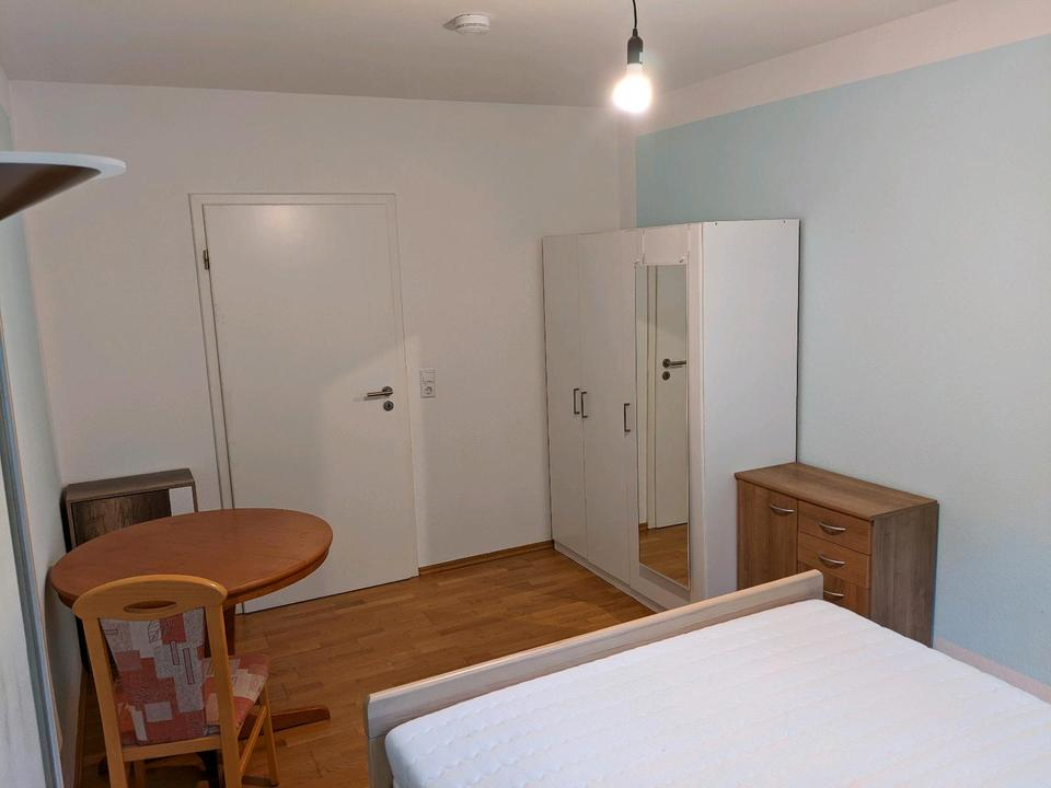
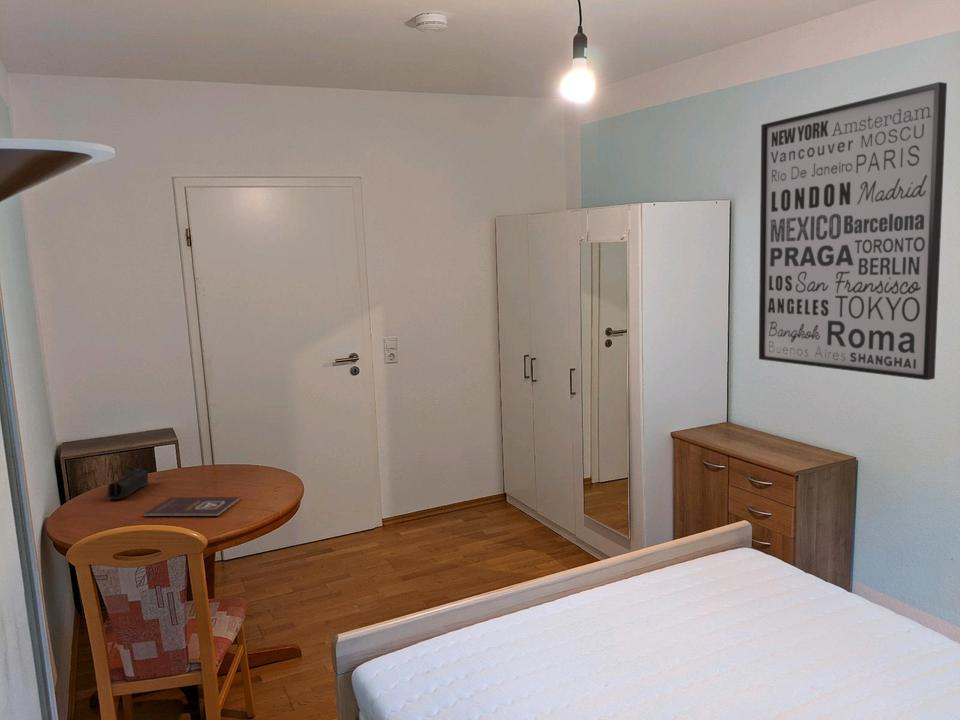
+ wall art (839, 240)
+ book (193, 506)
+ pencil case (128, 479)
